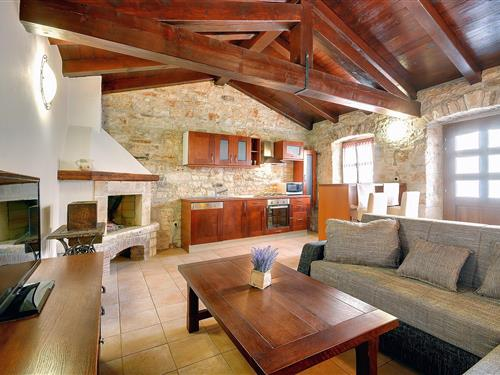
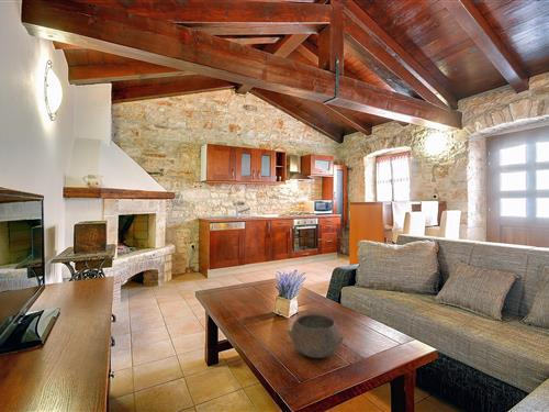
+ bowl (315, 336)
